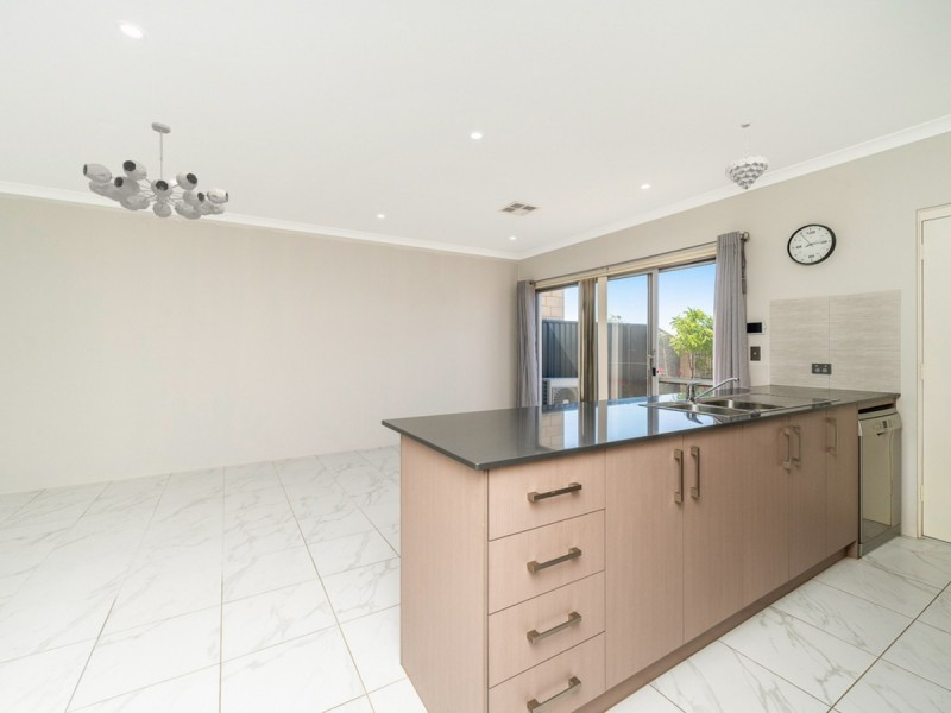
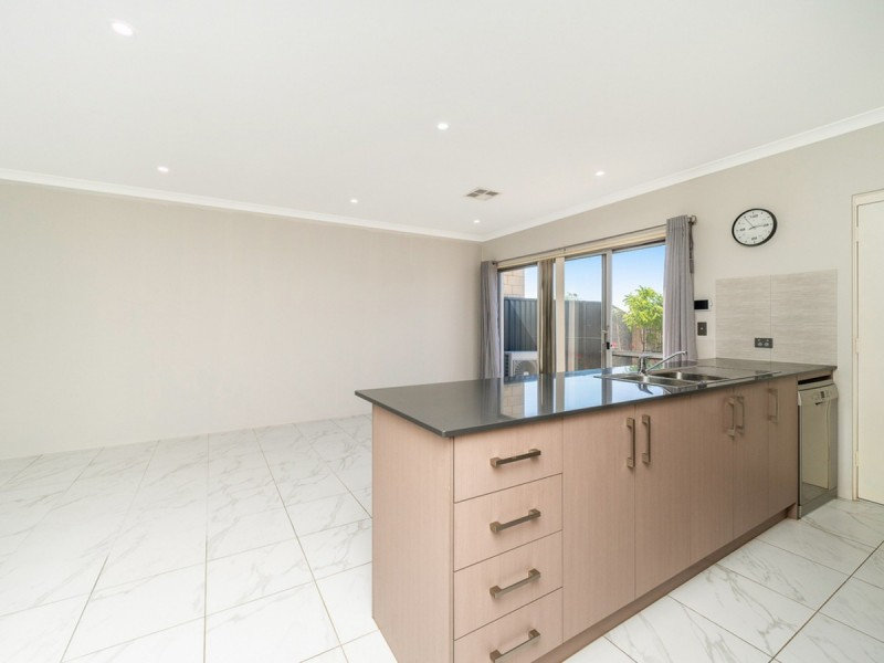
- pendant light (745, 156)
- chandelier (160, 168)
